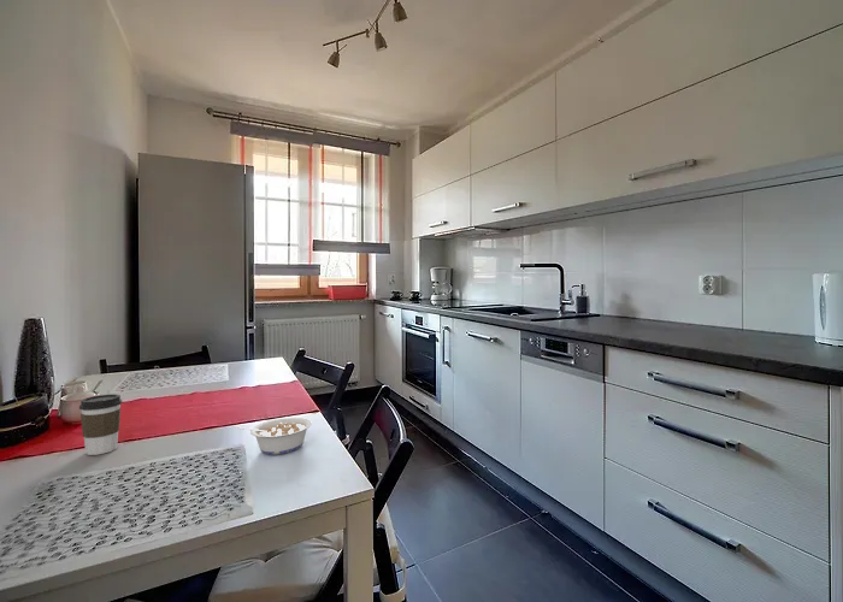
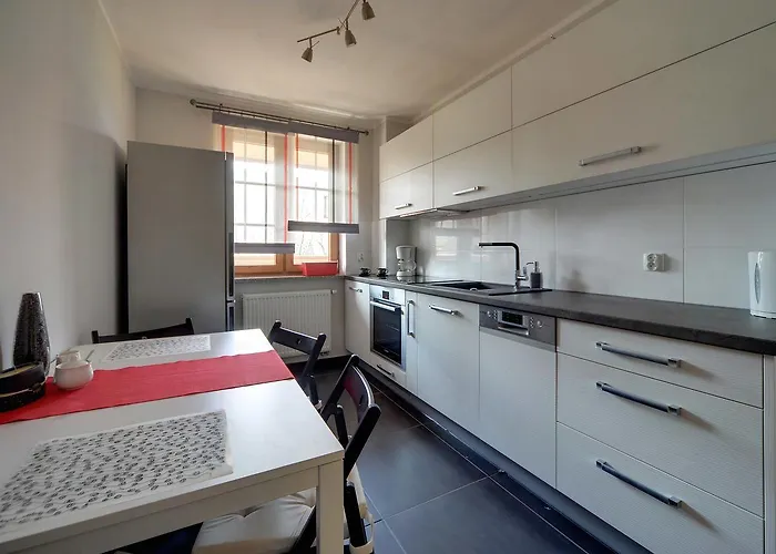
- legume (279, 435)
- coffee cup (101, 424)
